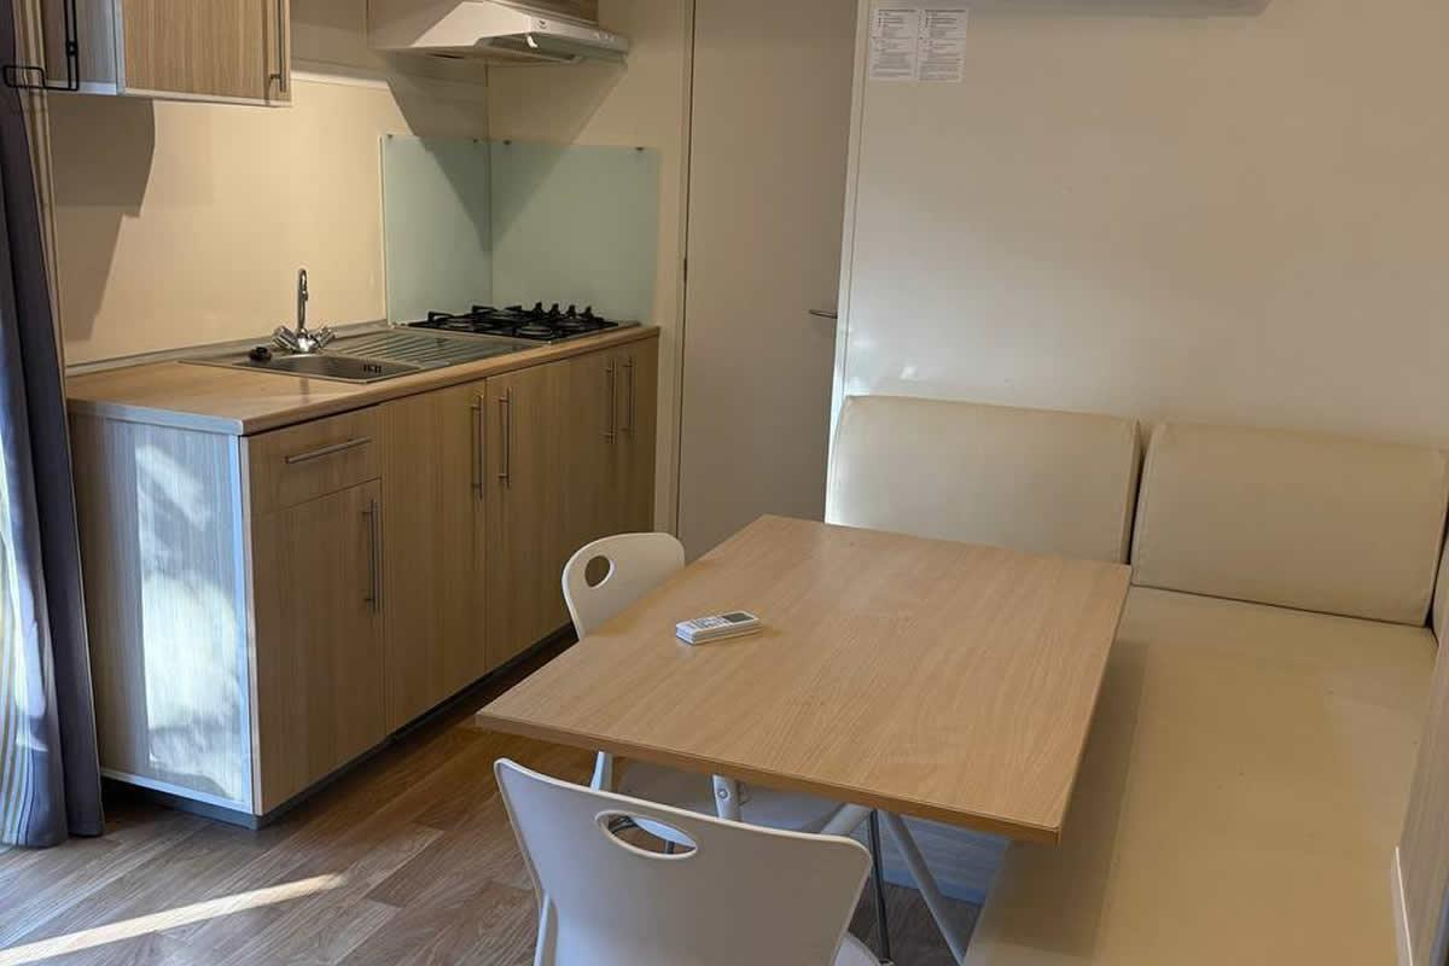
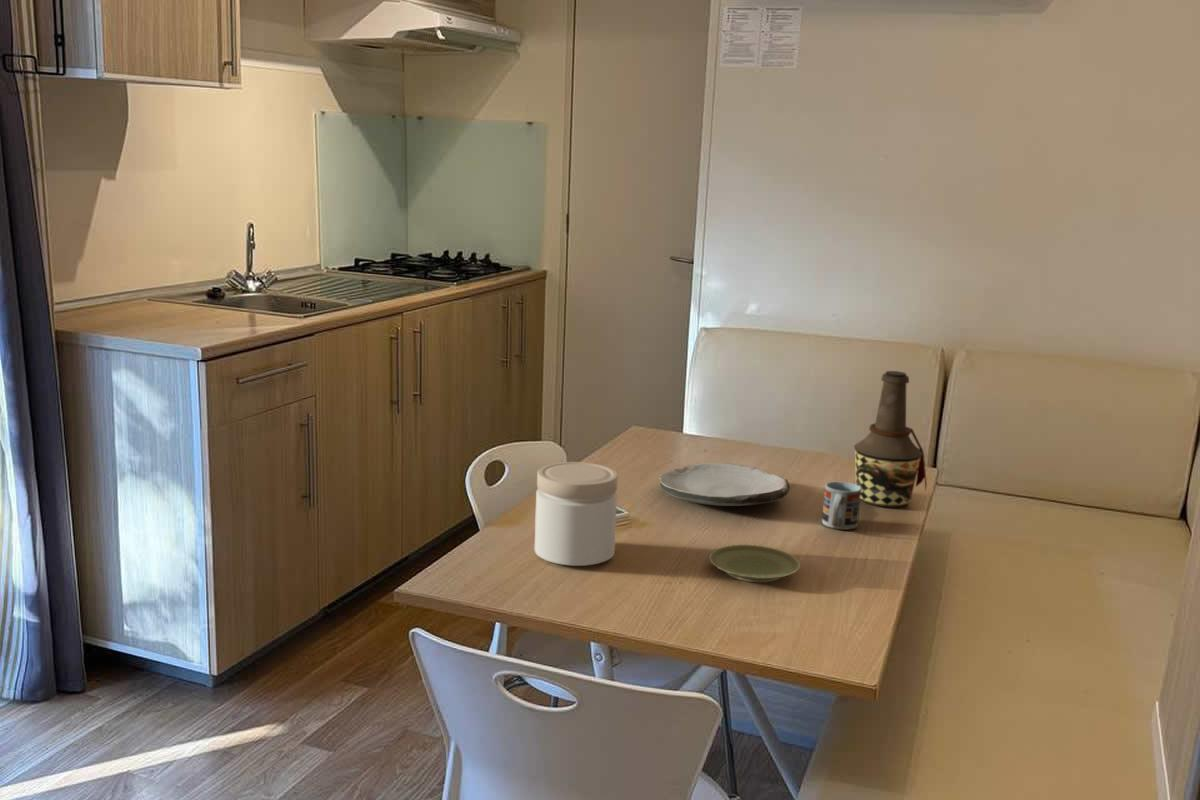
+ plate (754, 565)
+ plate (723, 485)
+ jar (576, 513)
+ bottle (893, 437)
+ cup (840, 507)
